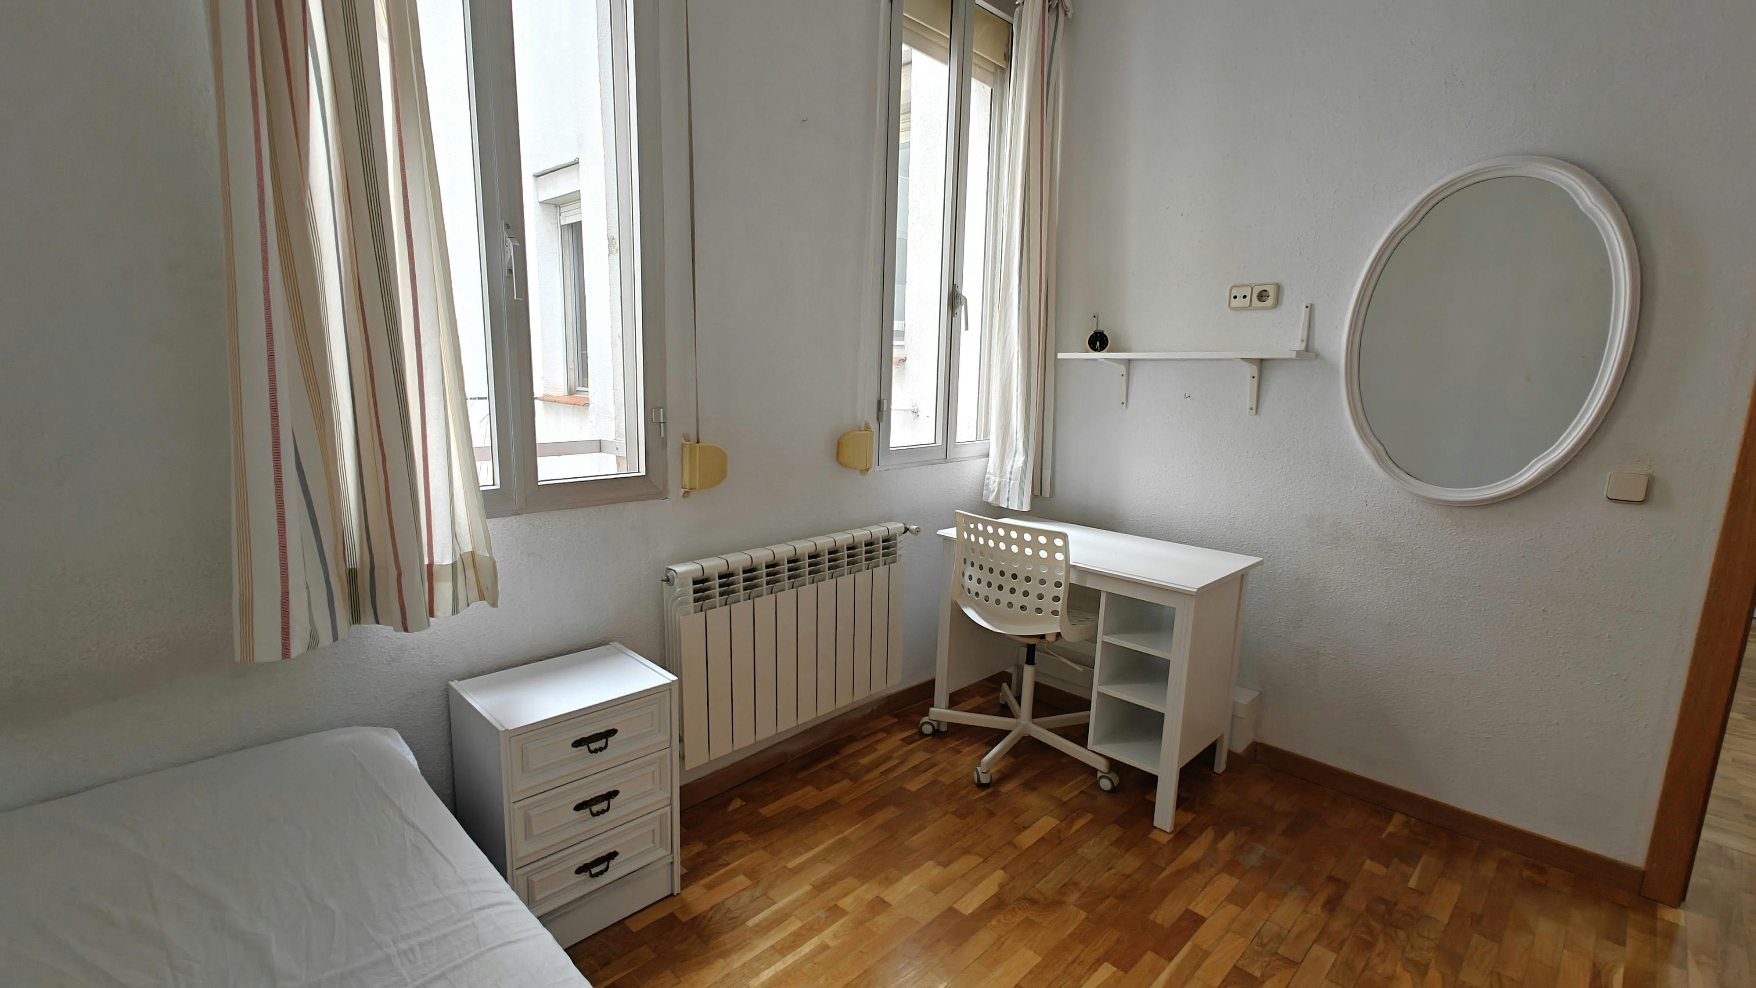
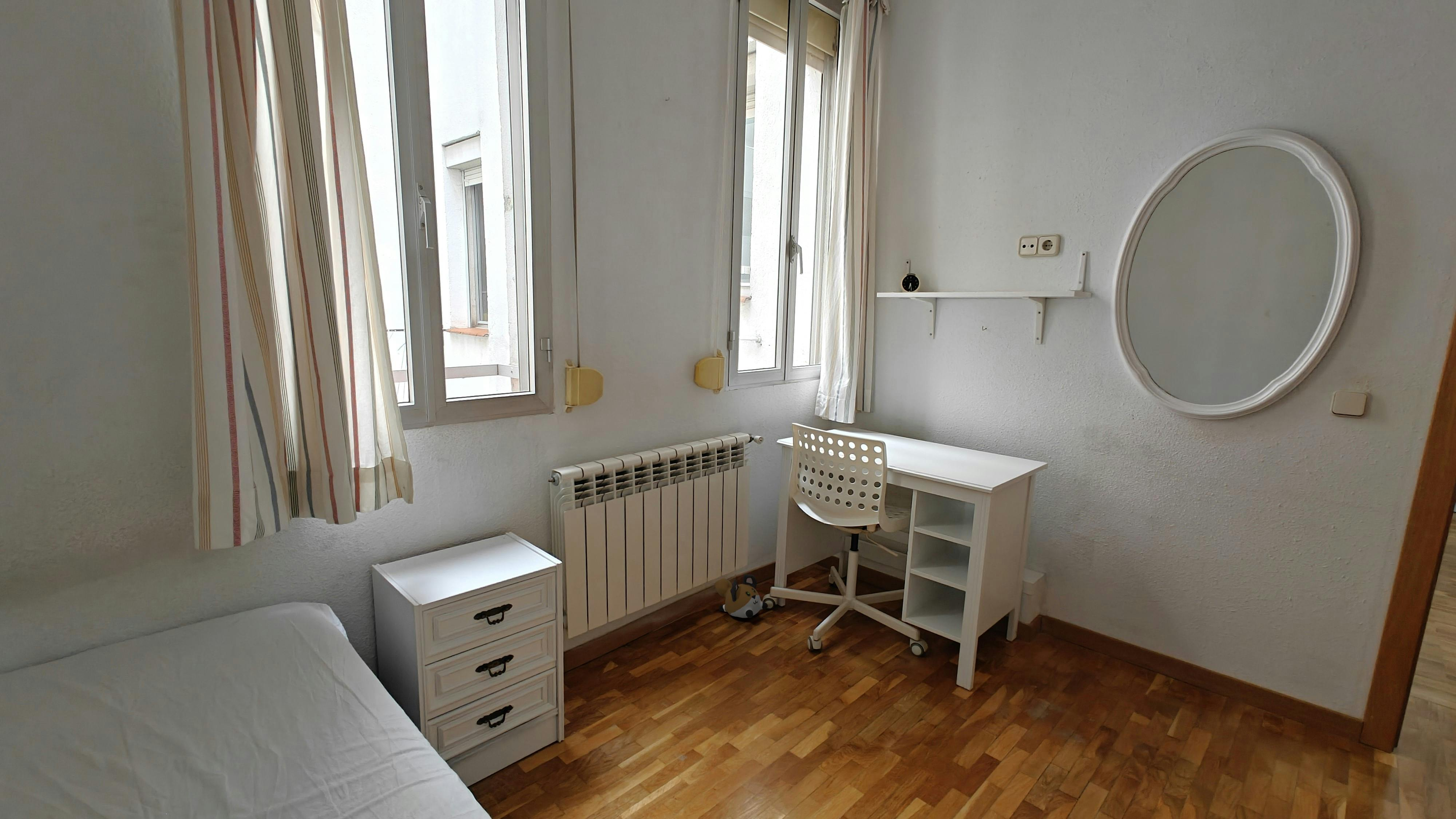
+ plush toy (737, 593)
